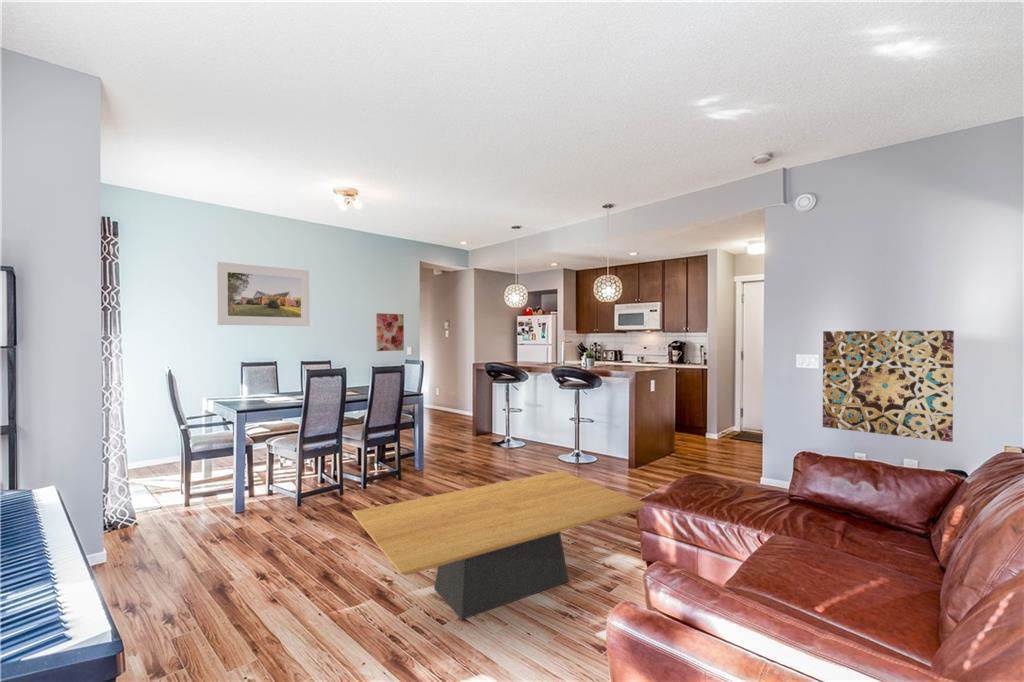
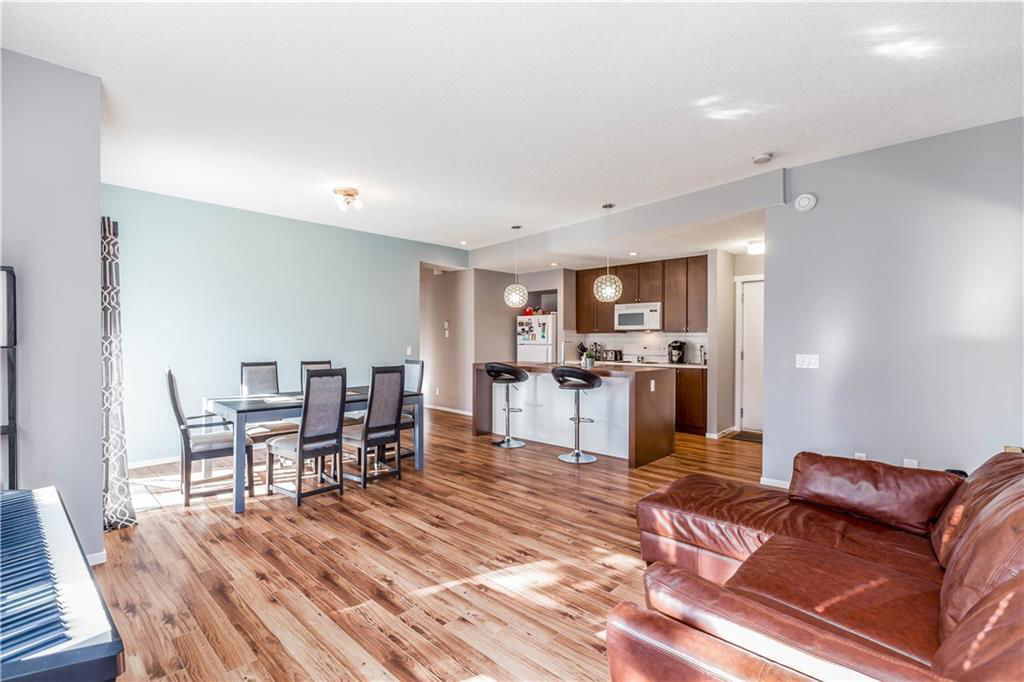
- wall art (390, 332)
- wall art (883, 382)
- coffee table (502, 546)
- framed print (266, 296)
